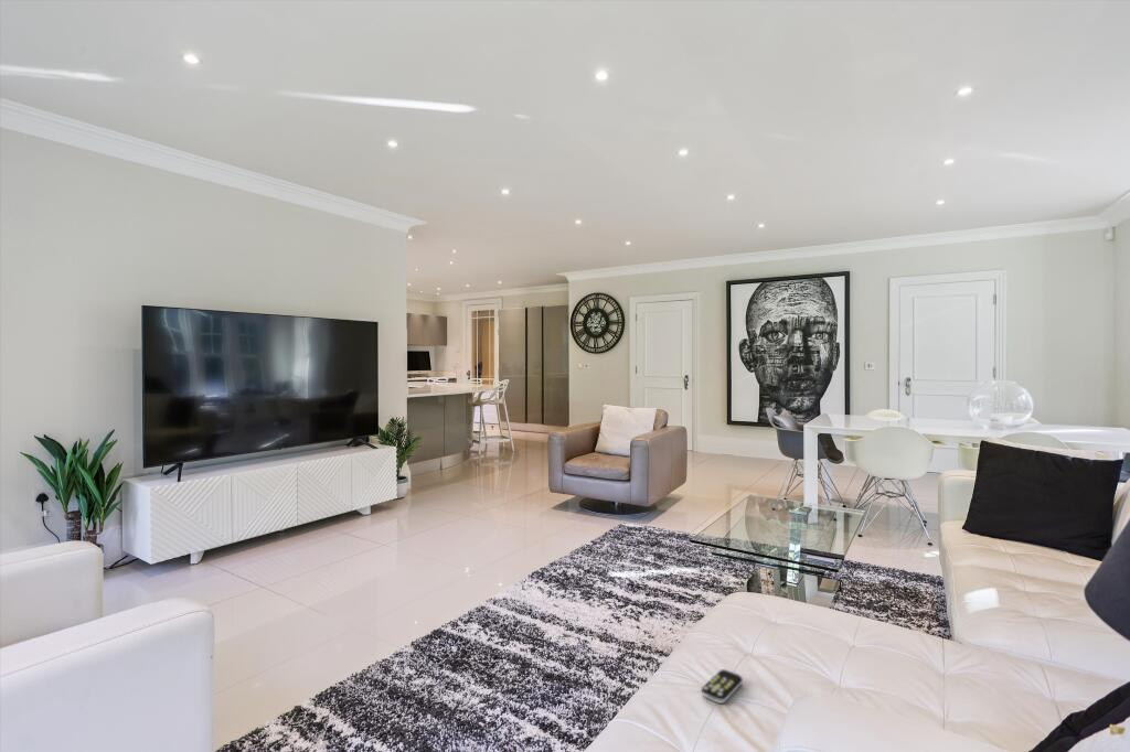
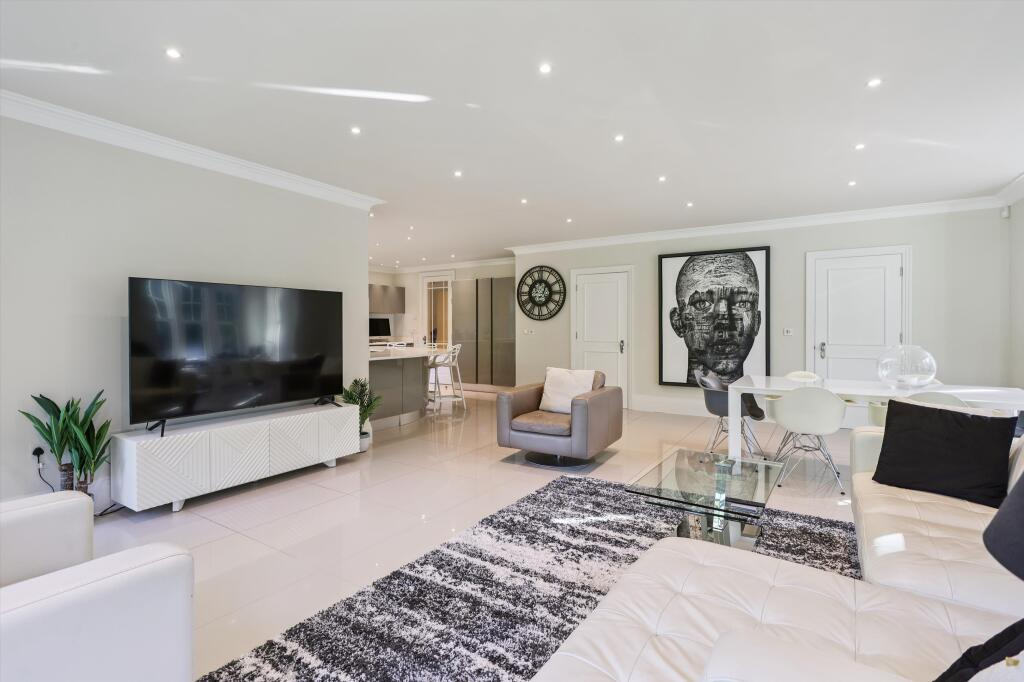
- remote control (722, 685)
